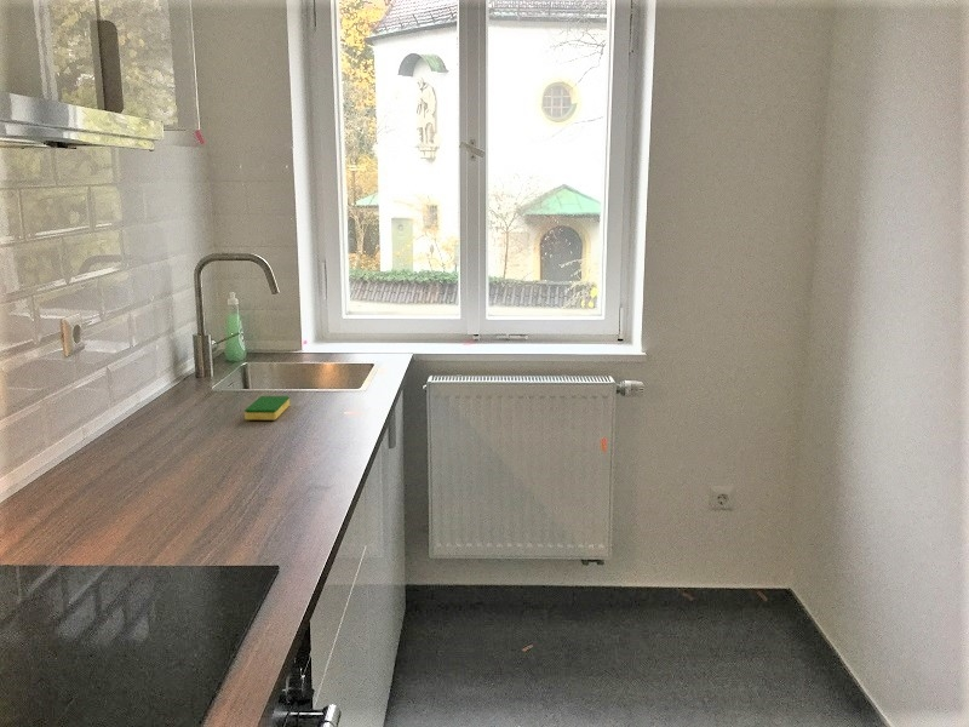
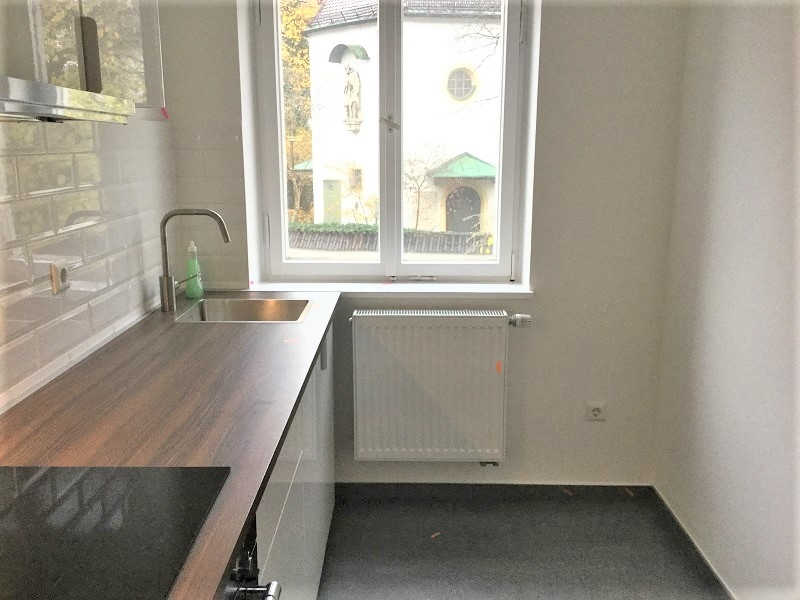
- dish sponge (268, 407)
